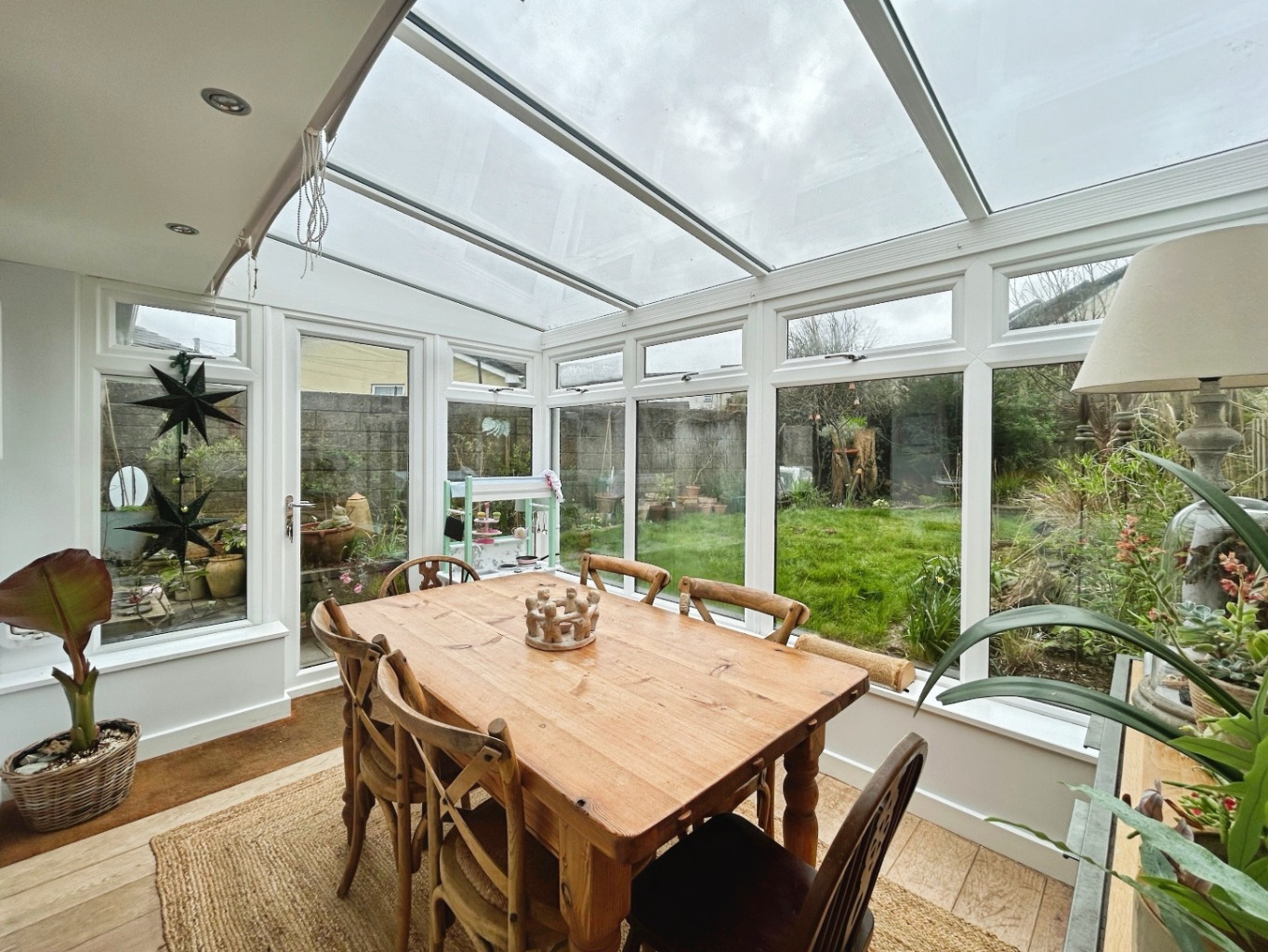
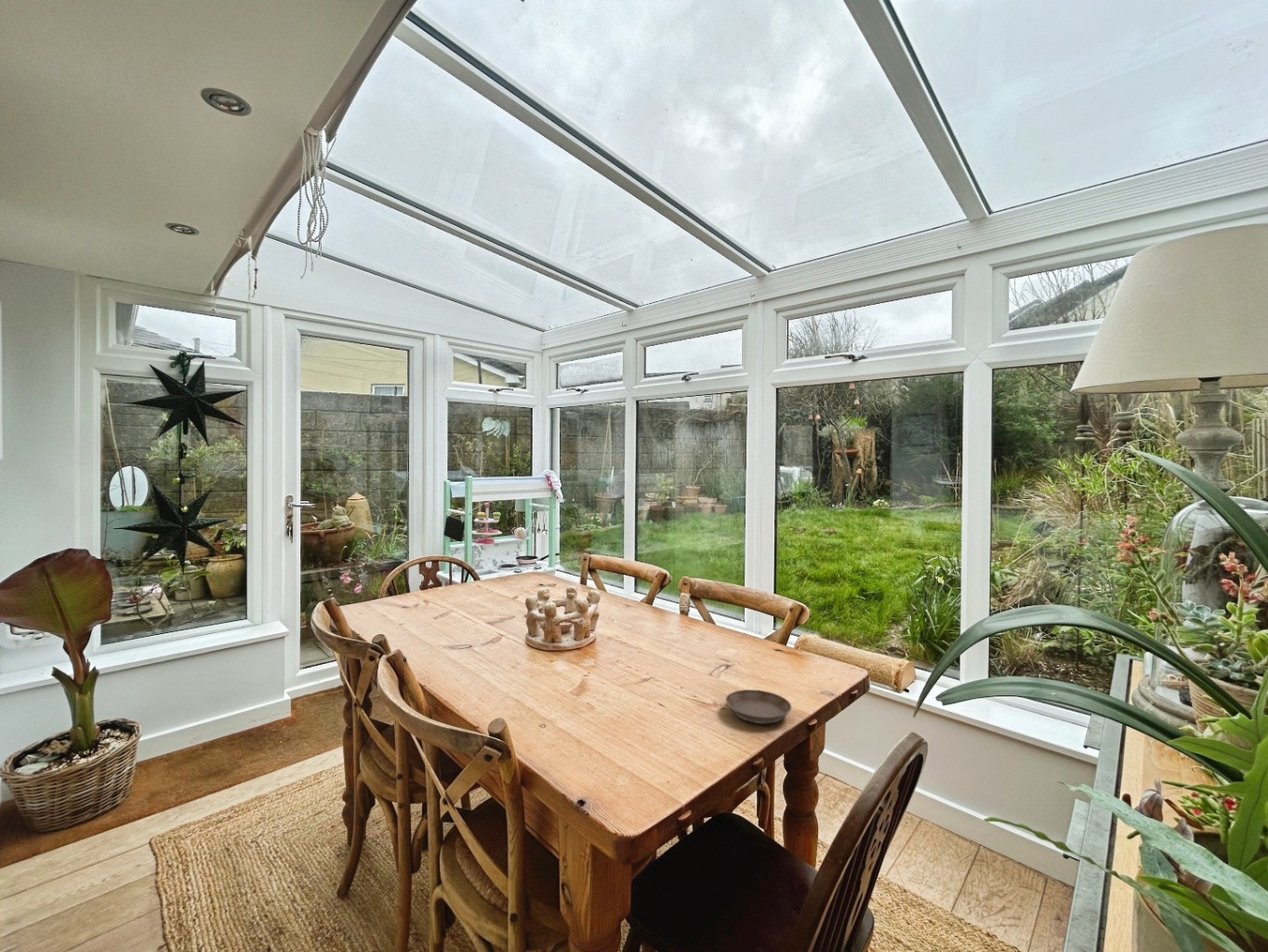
+ saucer (758, 707)
